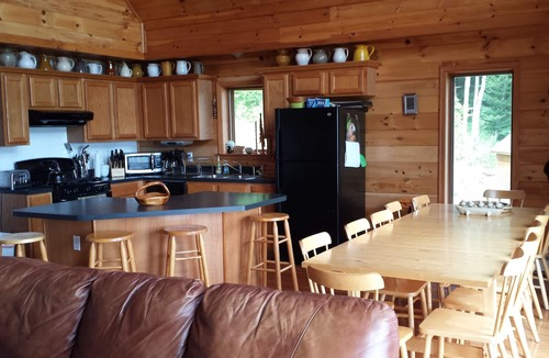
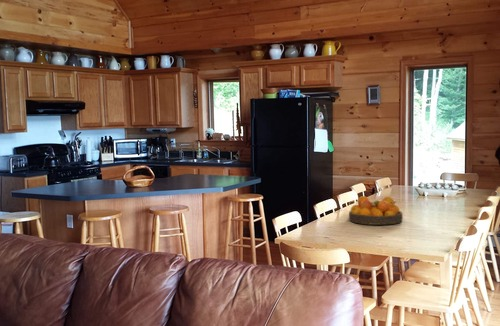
+ fruit bowl (375, 208)
